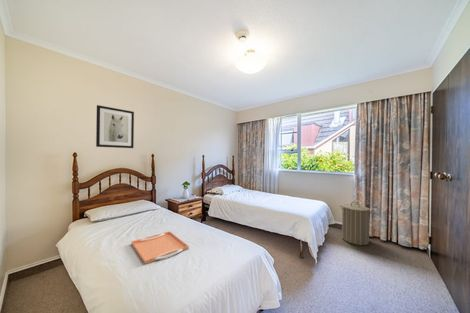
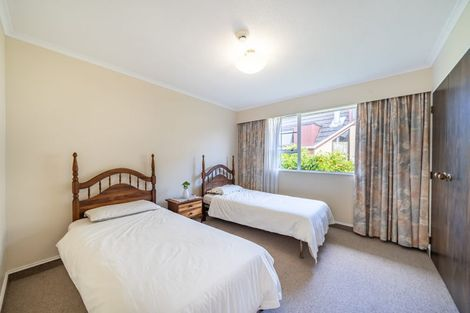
- serving tray (159, 245)
- laundry hamper (355, 220)
- wall art (116, 128)
